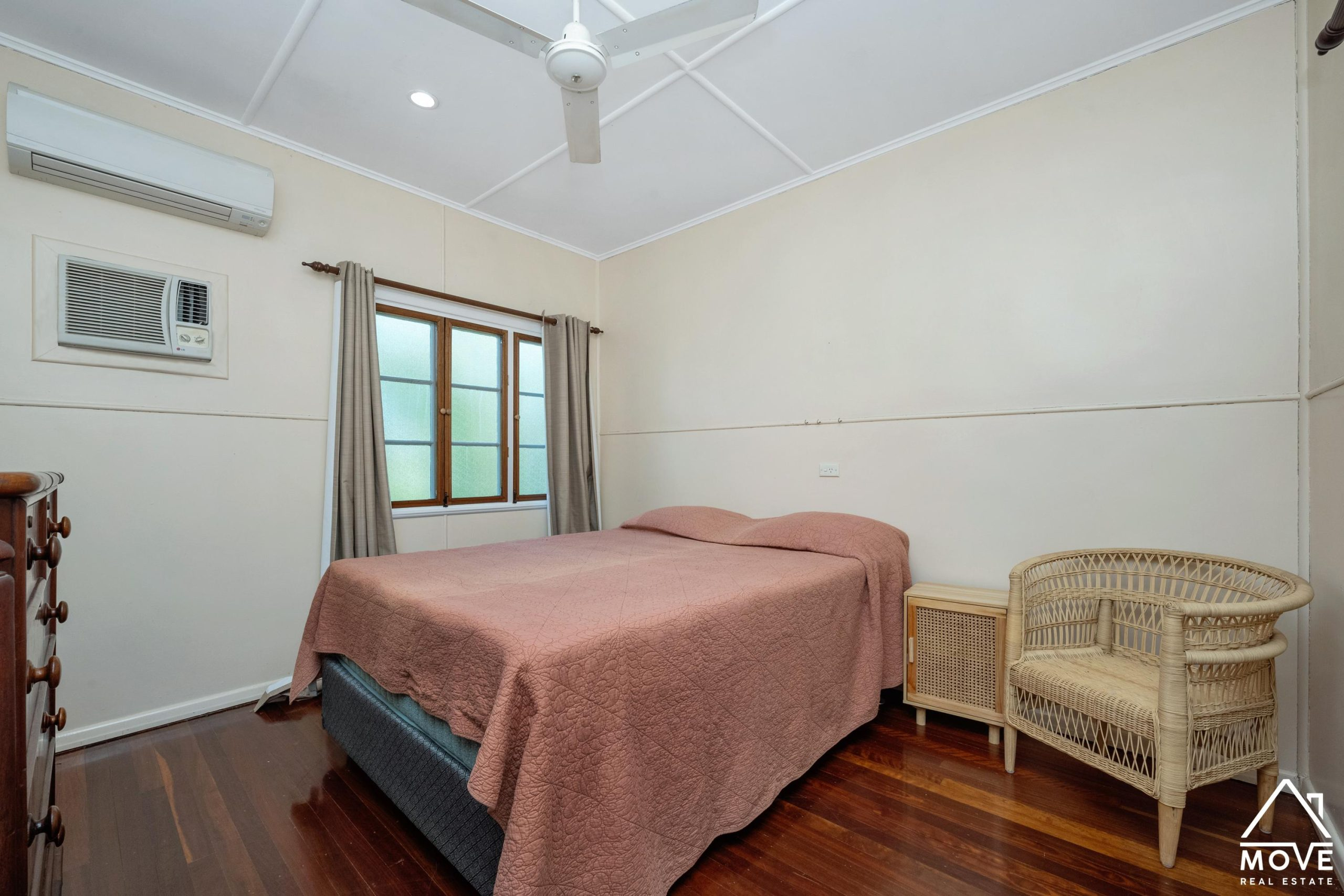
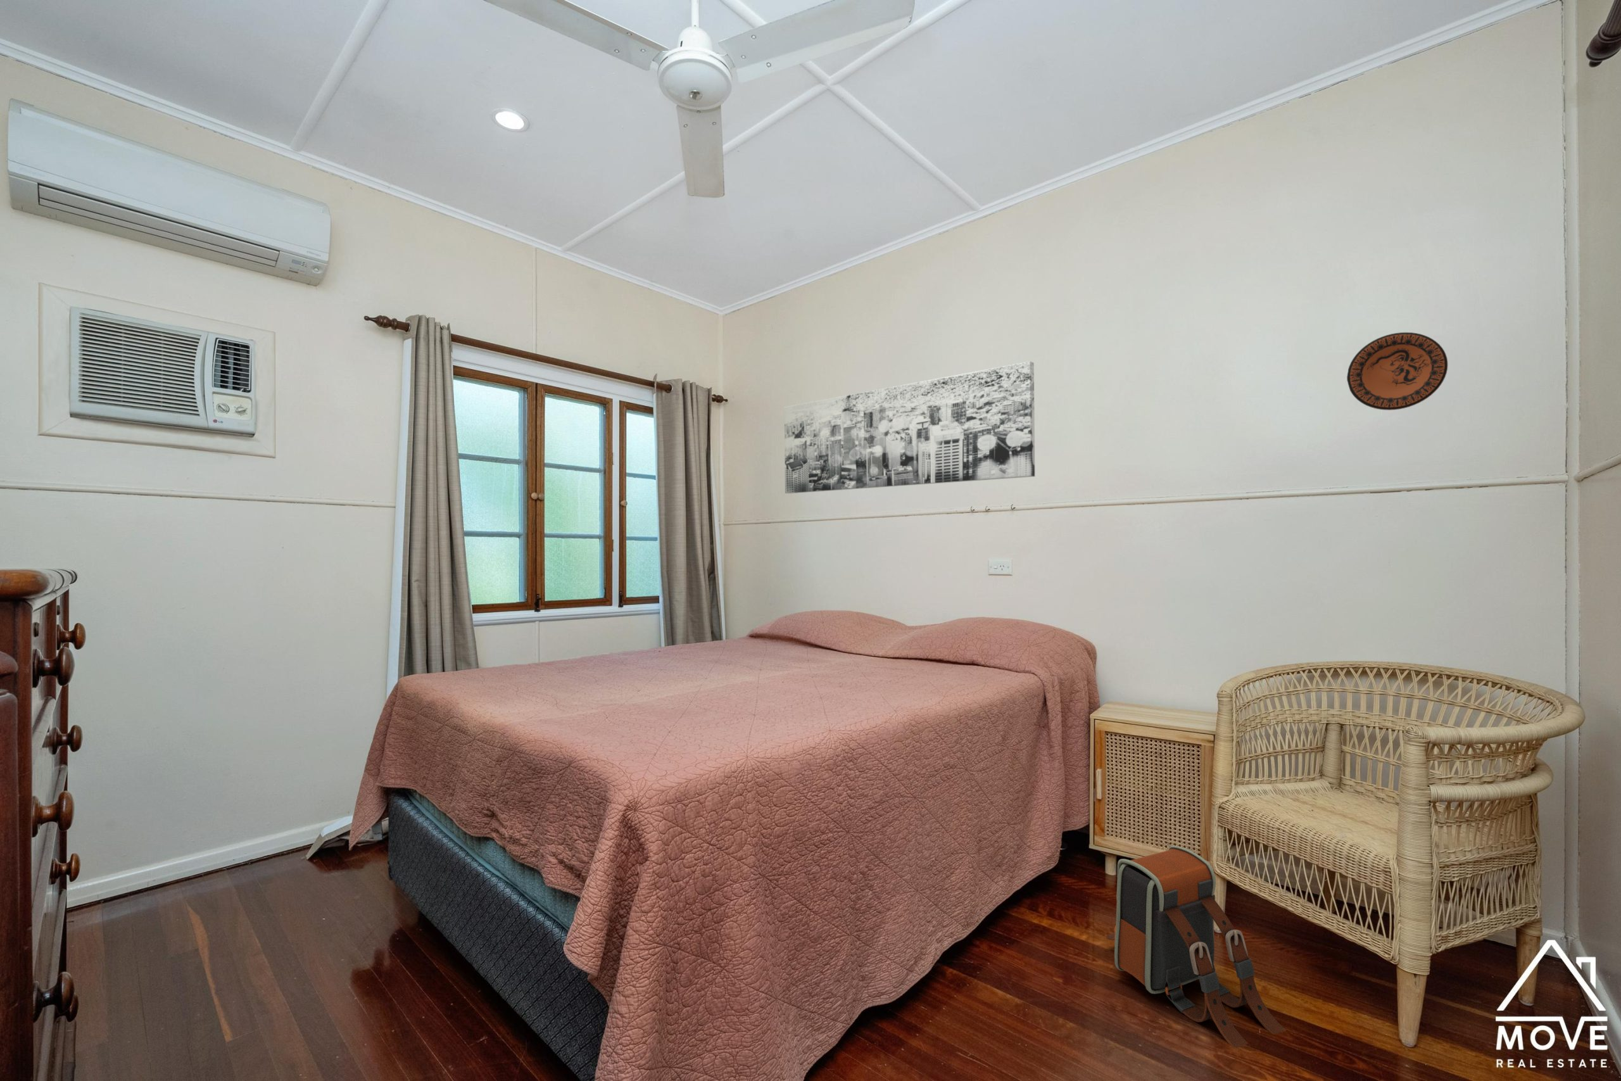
+ backpack (1177, 925)
+ decorative plate (1395, 372)
+ wall art (893, 437)
